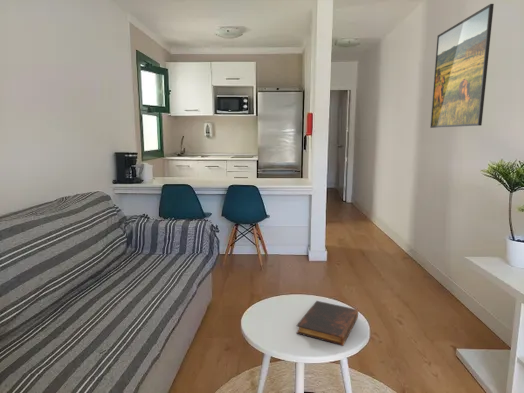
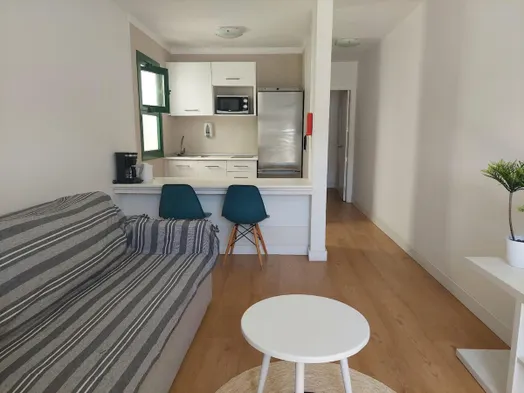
- book (328, 321)
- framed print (457, 75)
